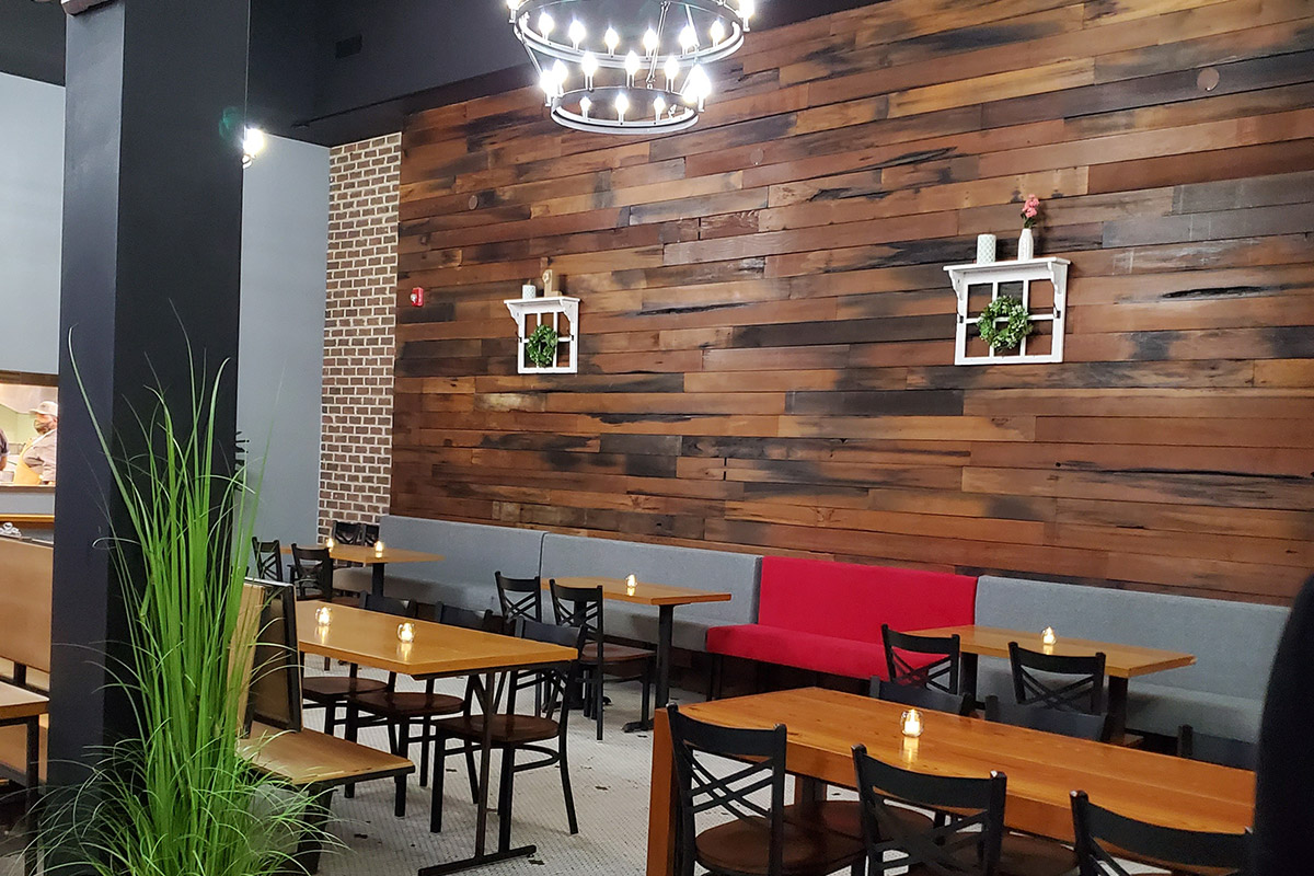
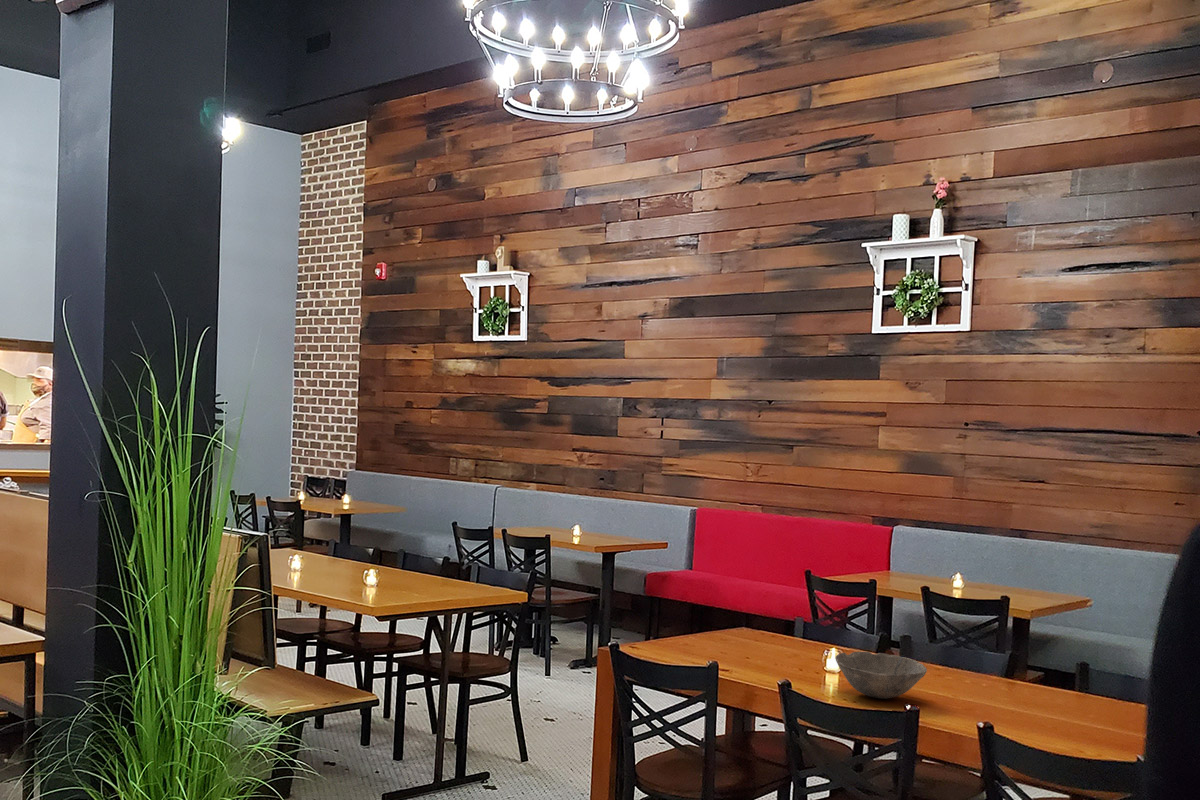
+ bowl (879, 678)
